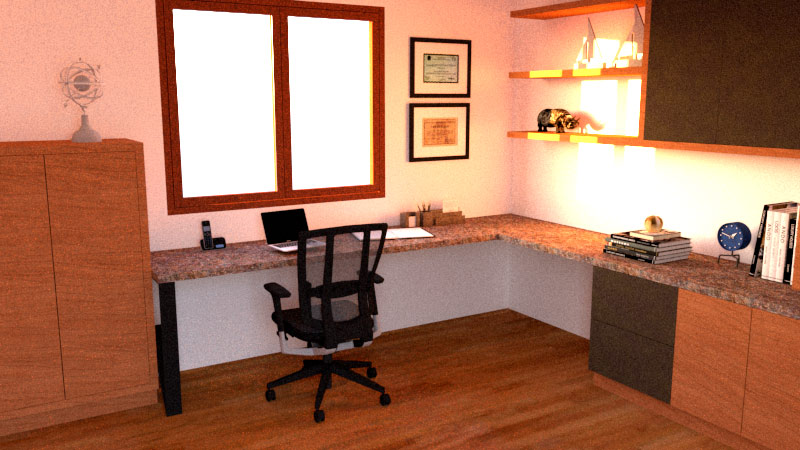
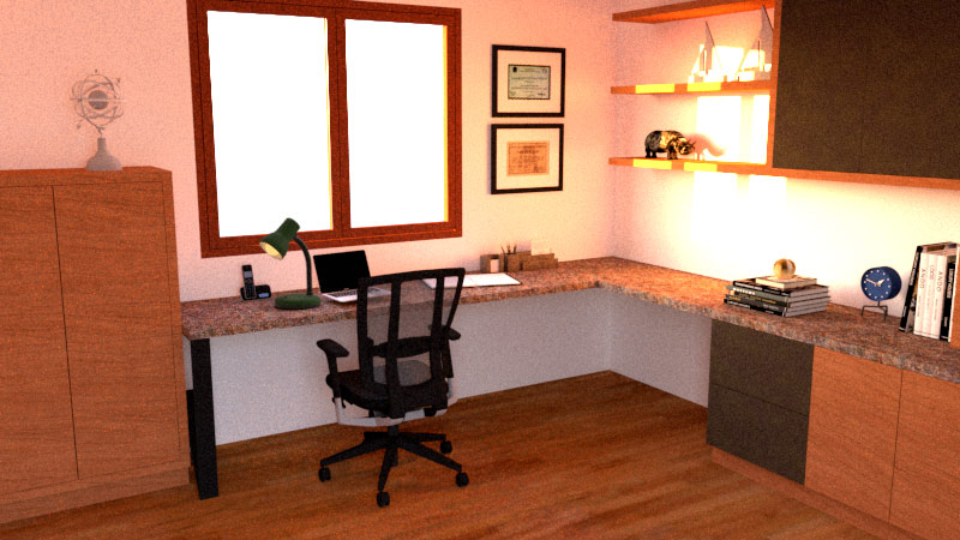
+ desk lamp (283, 257)
